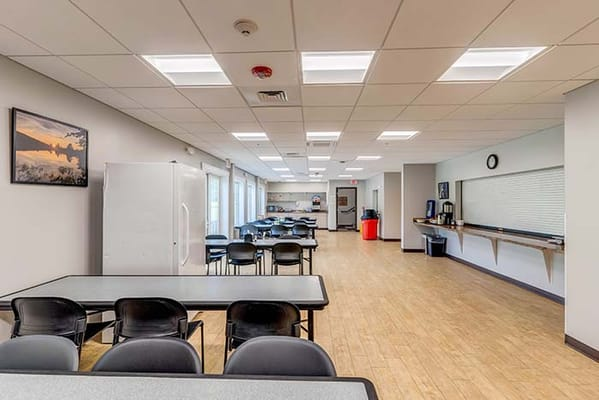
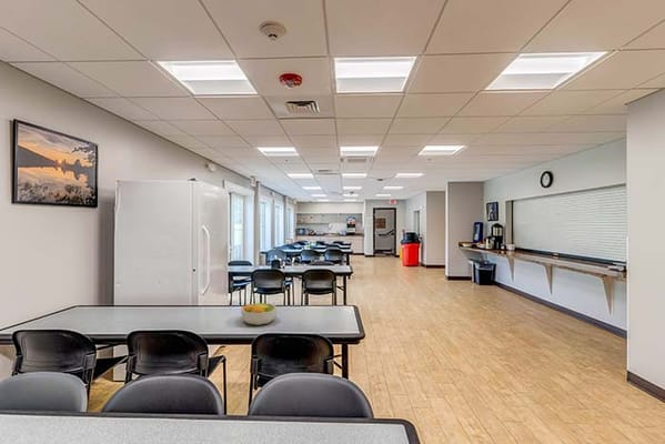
+ fruit bowl (259, 311)
